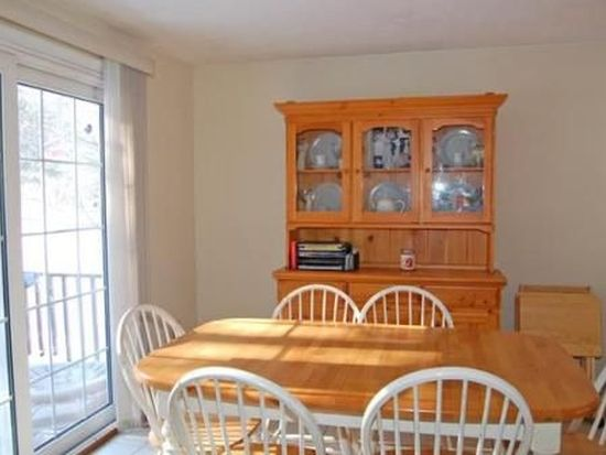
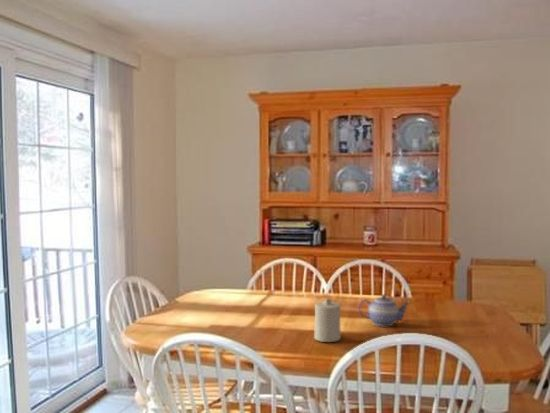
+ candle (327, 317)
+ teapot (383, 309)
